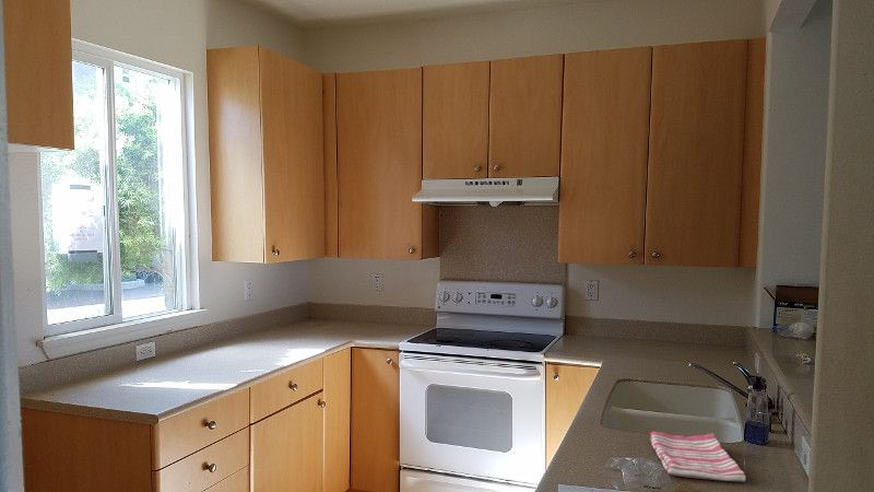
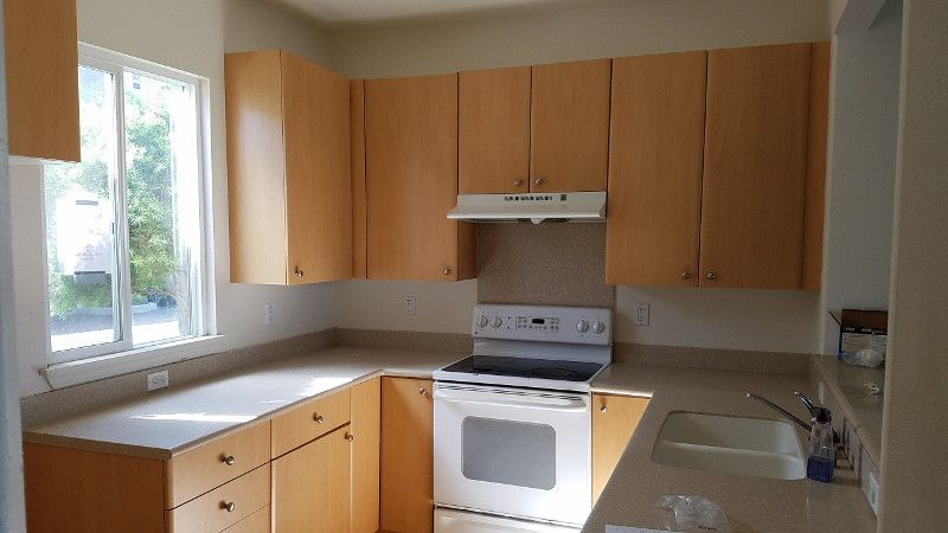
- dish towel (693, 454)
